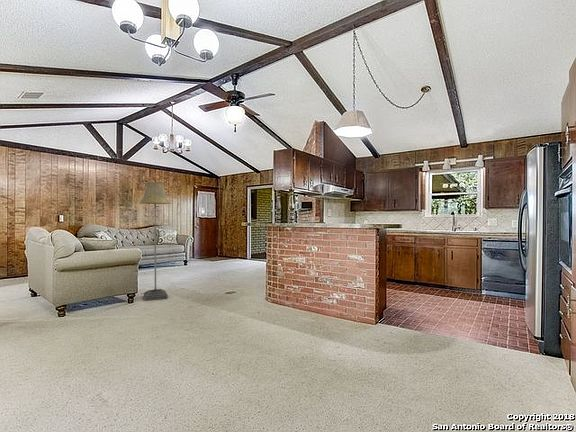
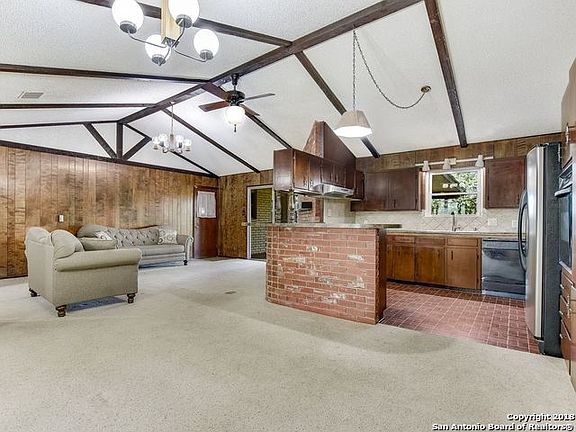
- floor lamp (155, 240)
